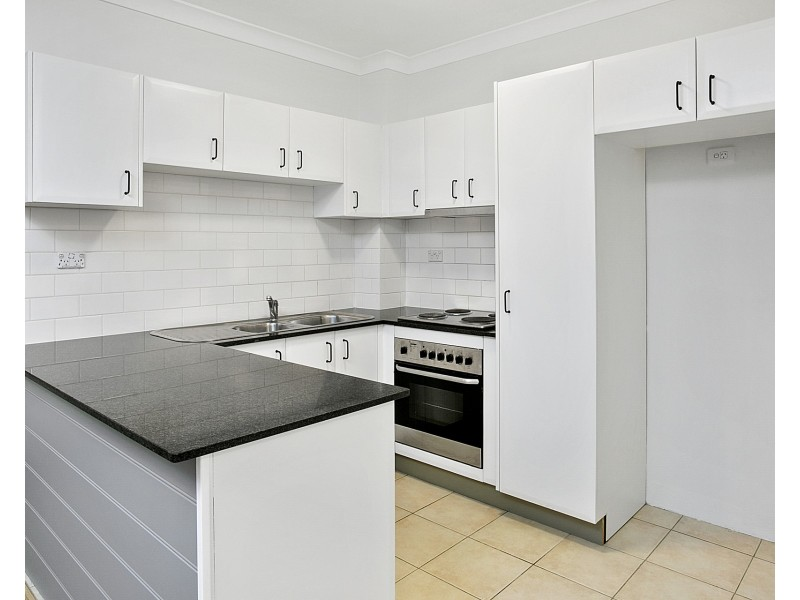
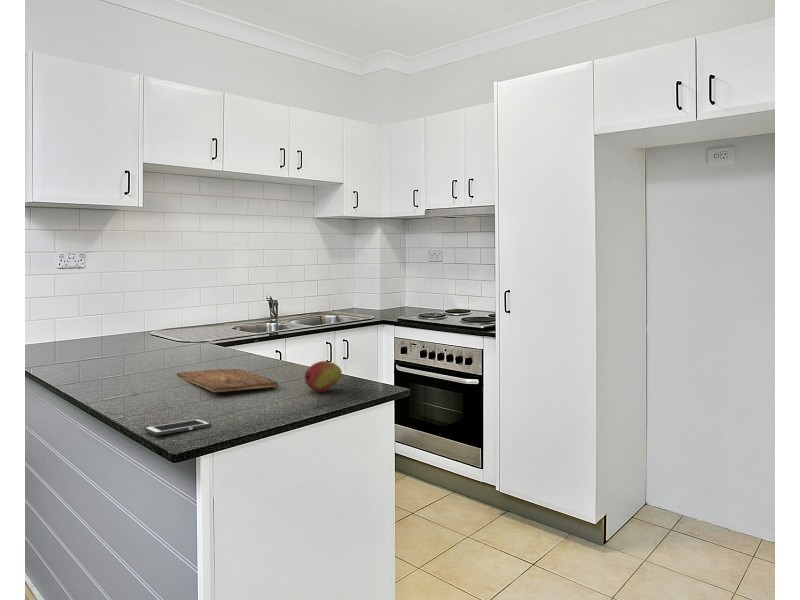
+ fruit (322, 376)
+ cutting board (226, 378)
+ cell phone (178, 427)
